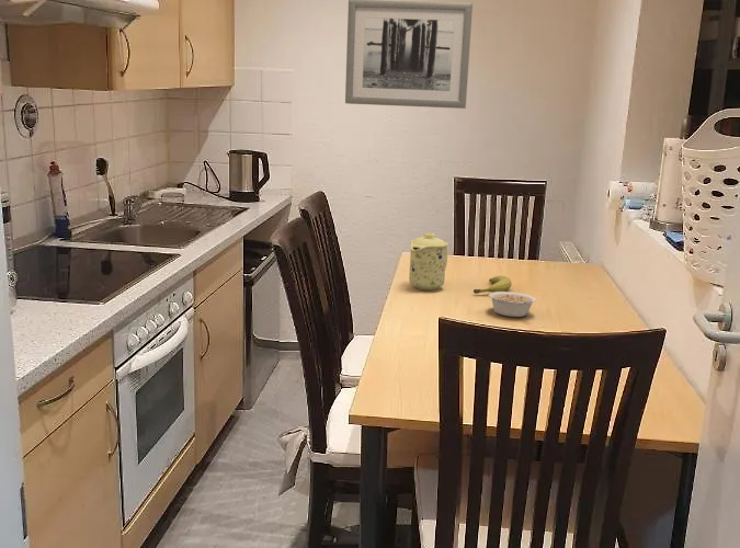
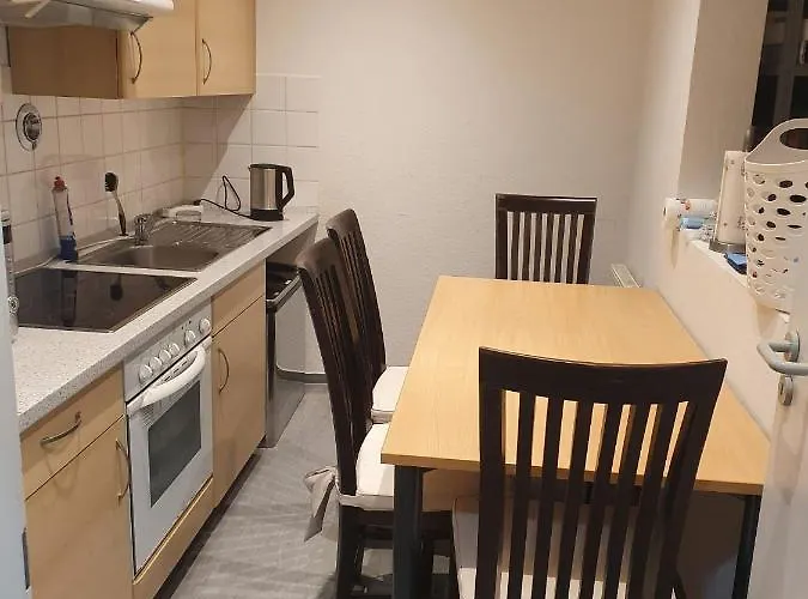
- wall art (407, 54)
- mug (429, 260)
- fruit (496, 284)
- legume (513, 304)
